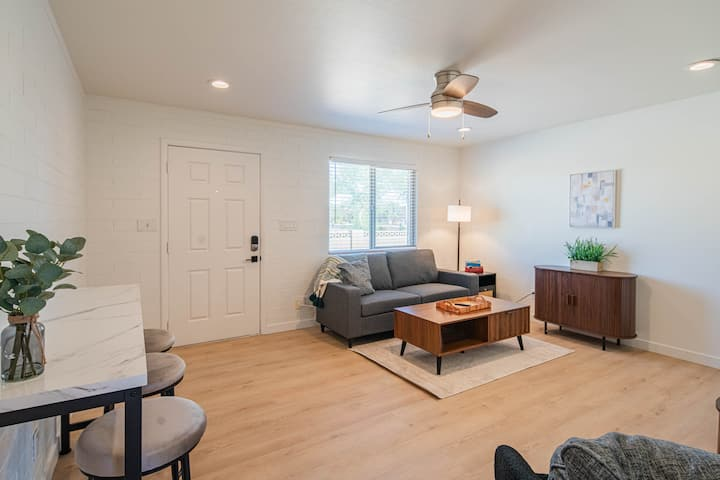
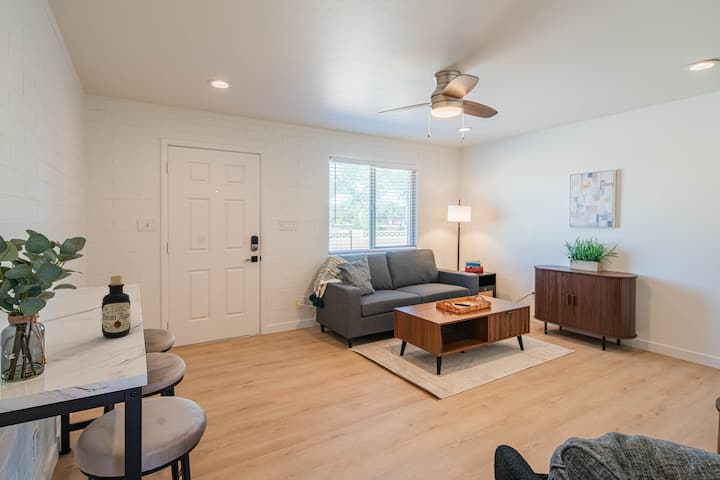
+ bottle (116, 305)
